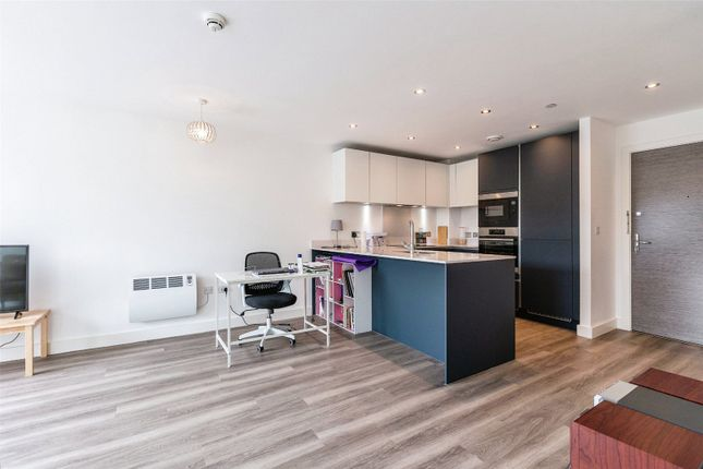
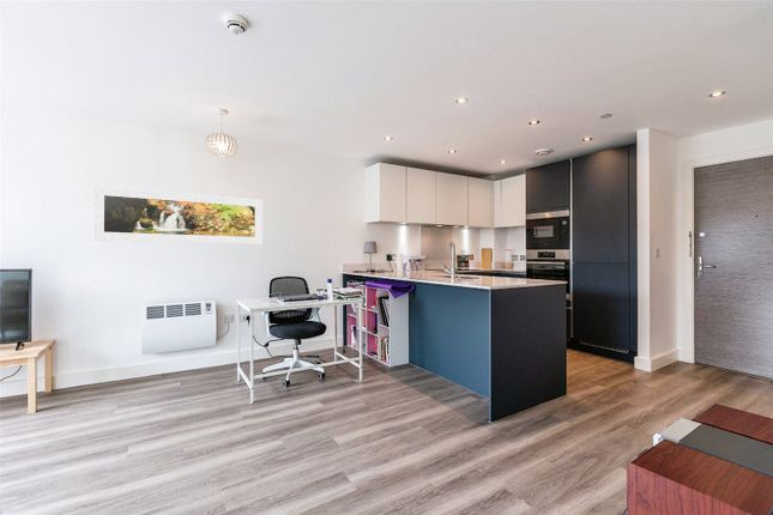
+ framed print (186, 218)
